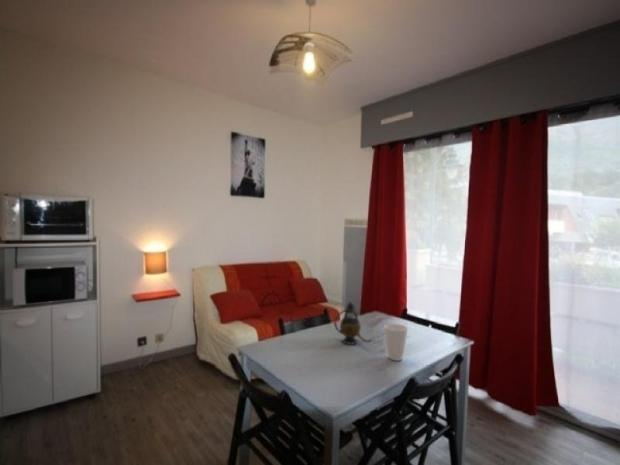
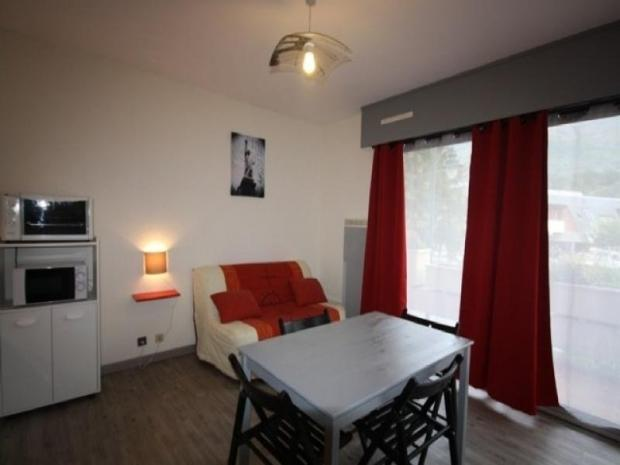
- teapot (354, 323)
- cup (395, 342)
